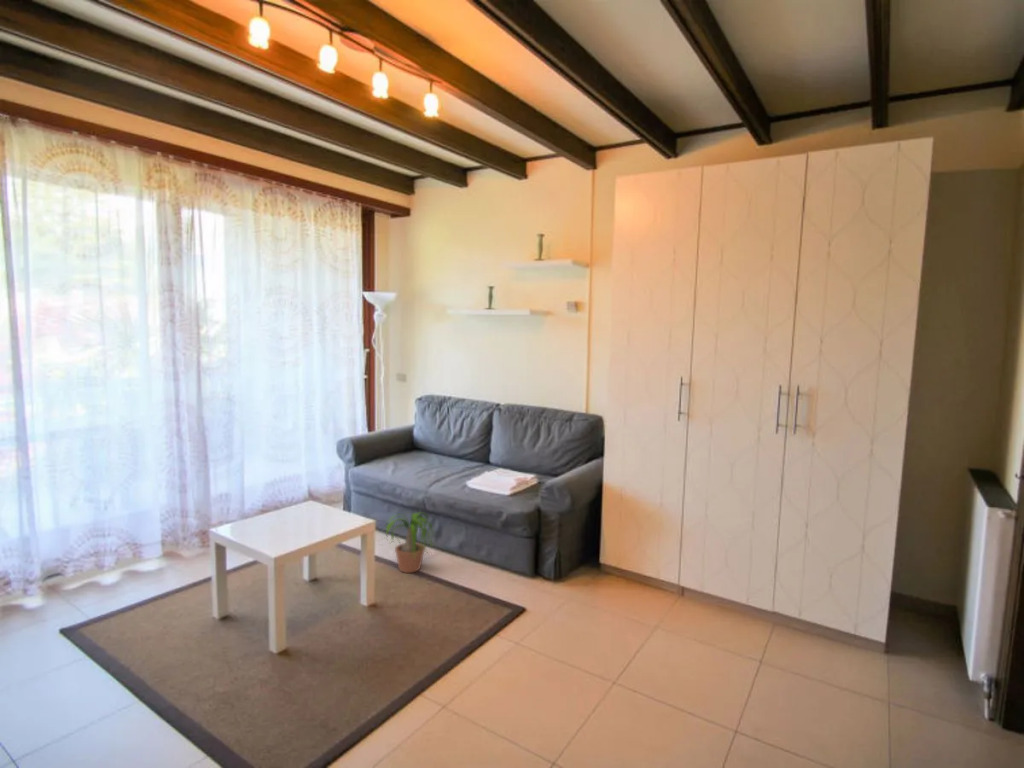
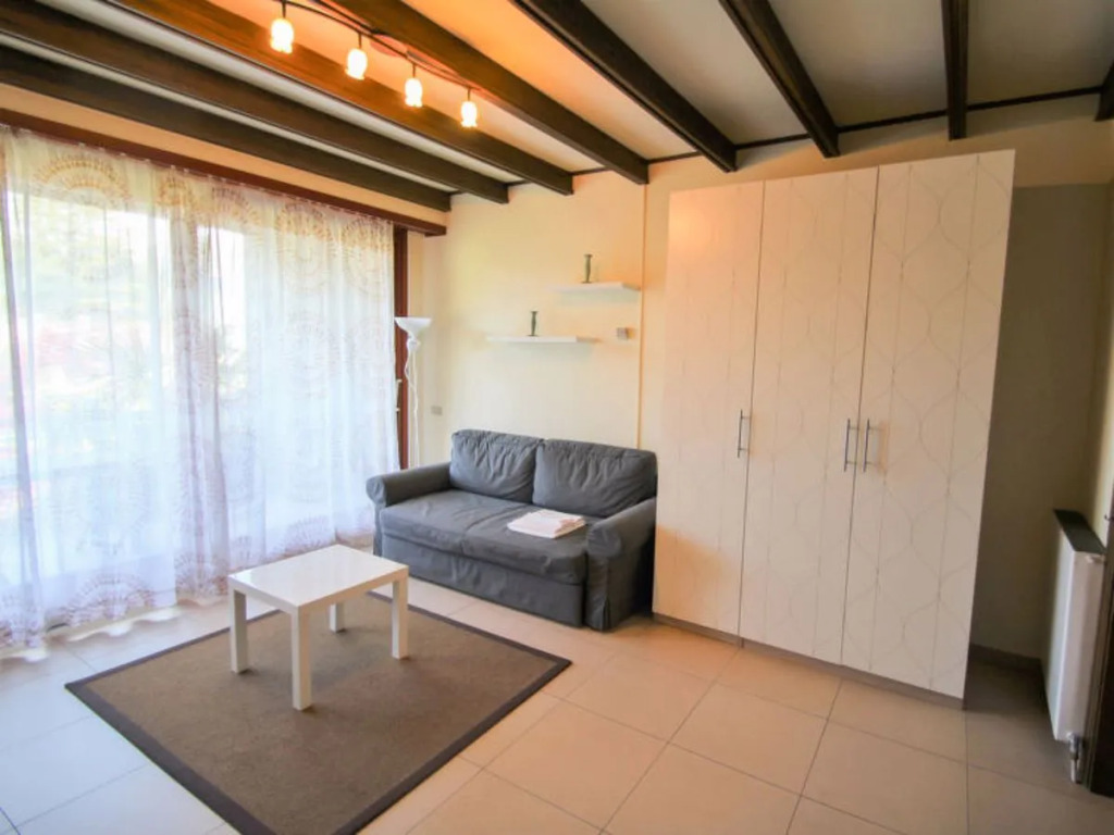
- potted plant (415, 541)
